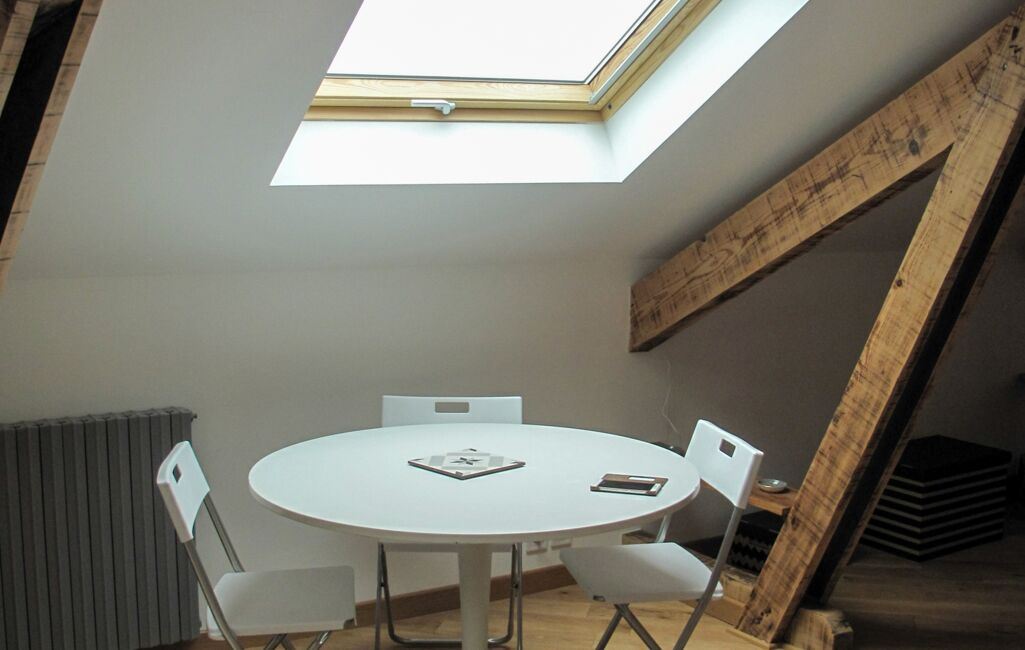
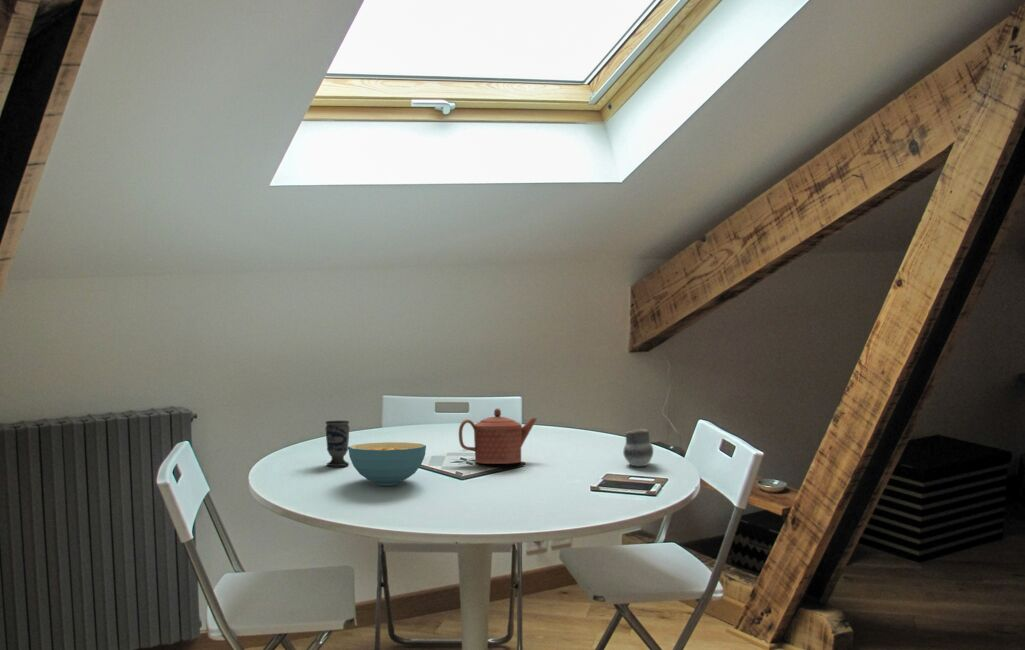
+ cup (639, 447)
+ teapot (498, 435)
+ cup (337, 443)
+ cereal bowl (387, 464)
